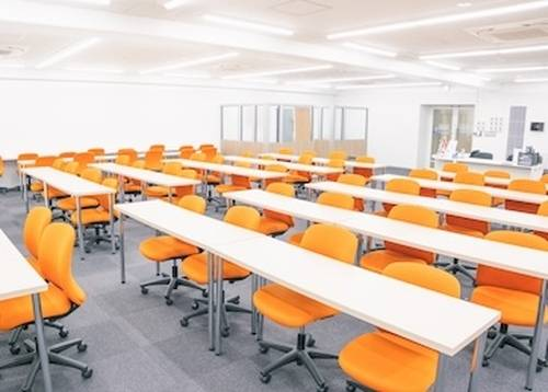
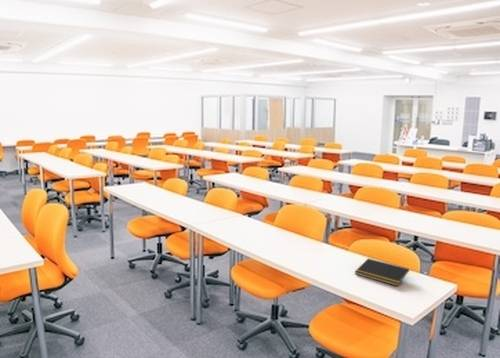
+ notepad (381, 271)
